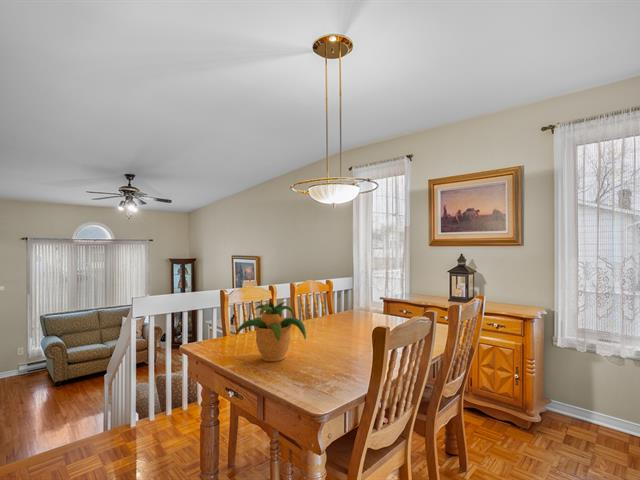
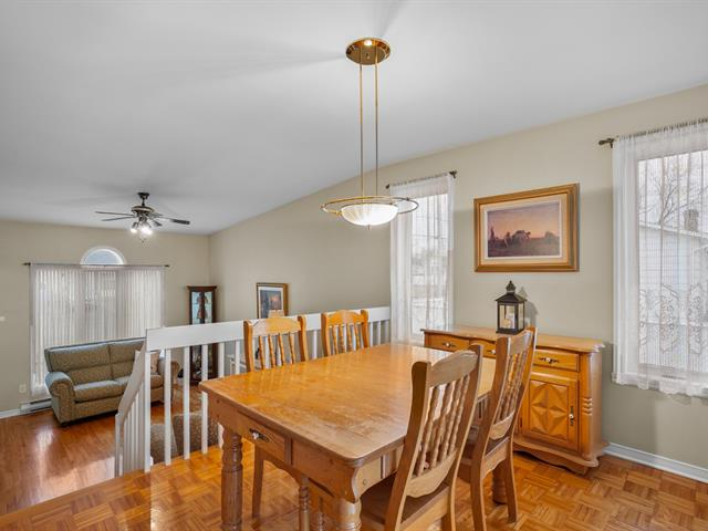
- potted plant (269, 329)
